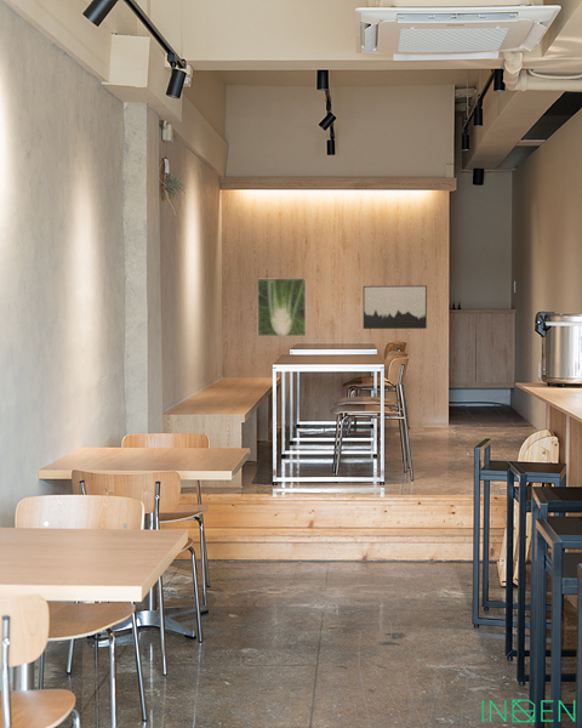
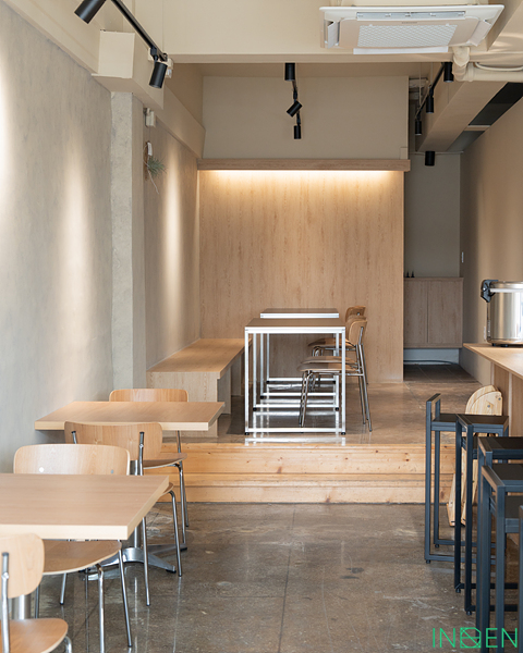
- wall art (394, 307)
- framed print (281, 307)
